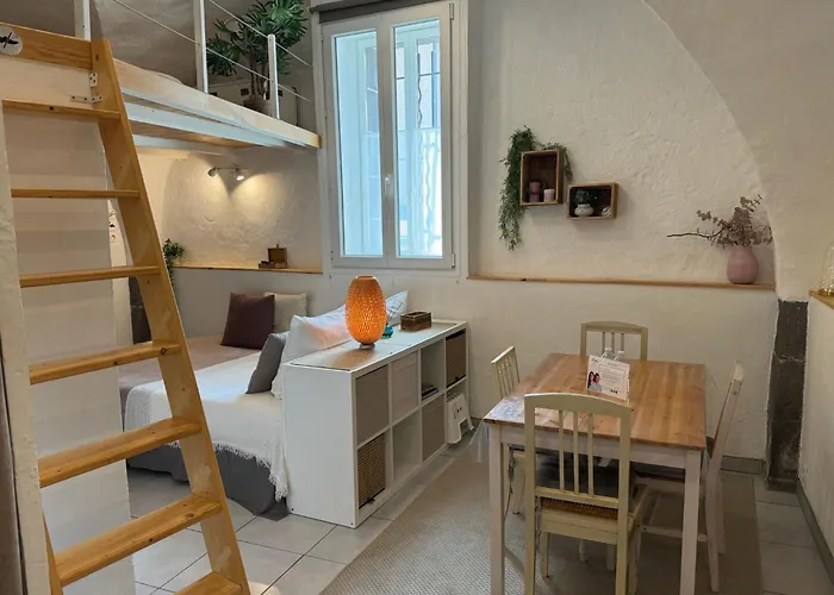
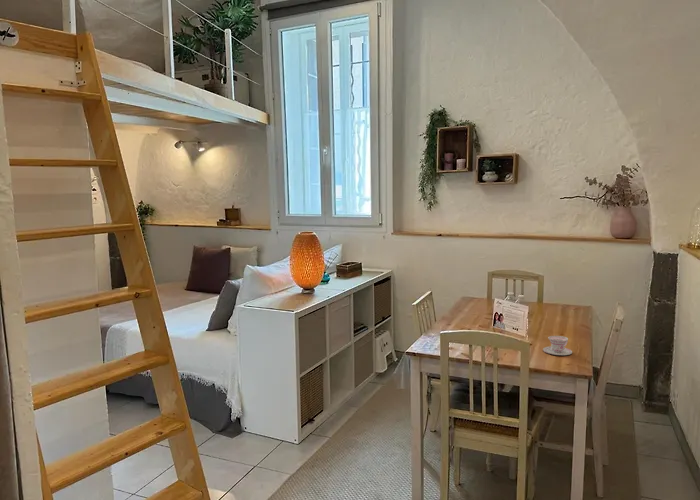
+ teacup (557, 344)
